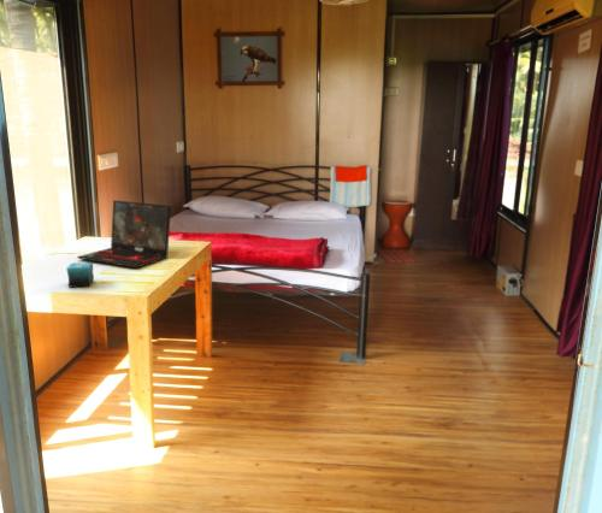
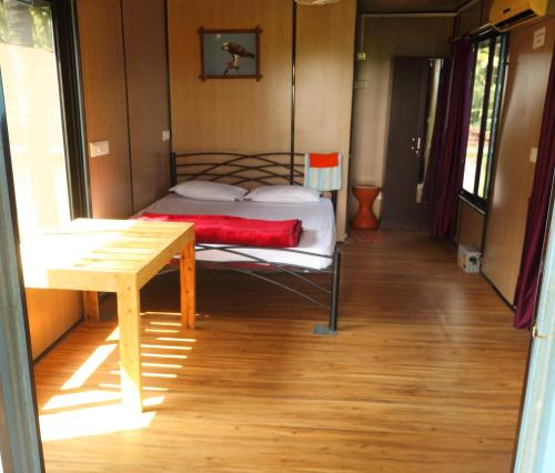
- laptop (124, 232)
- candle (79, 270)
